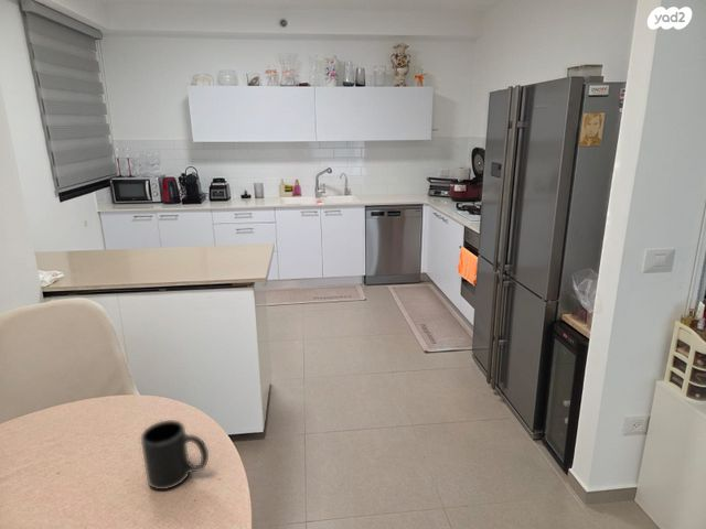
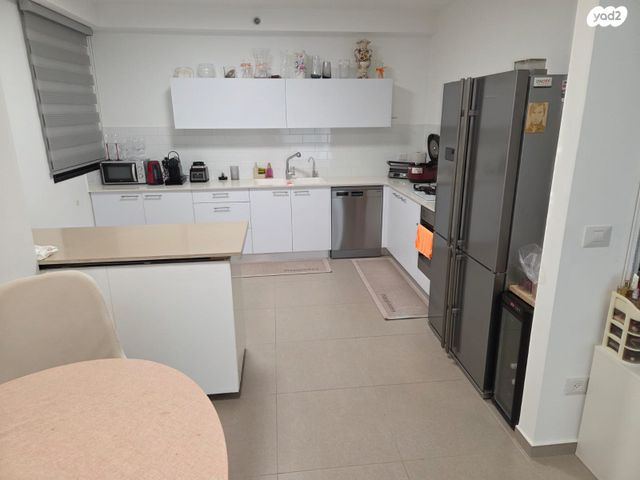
- mug (173, 454)
